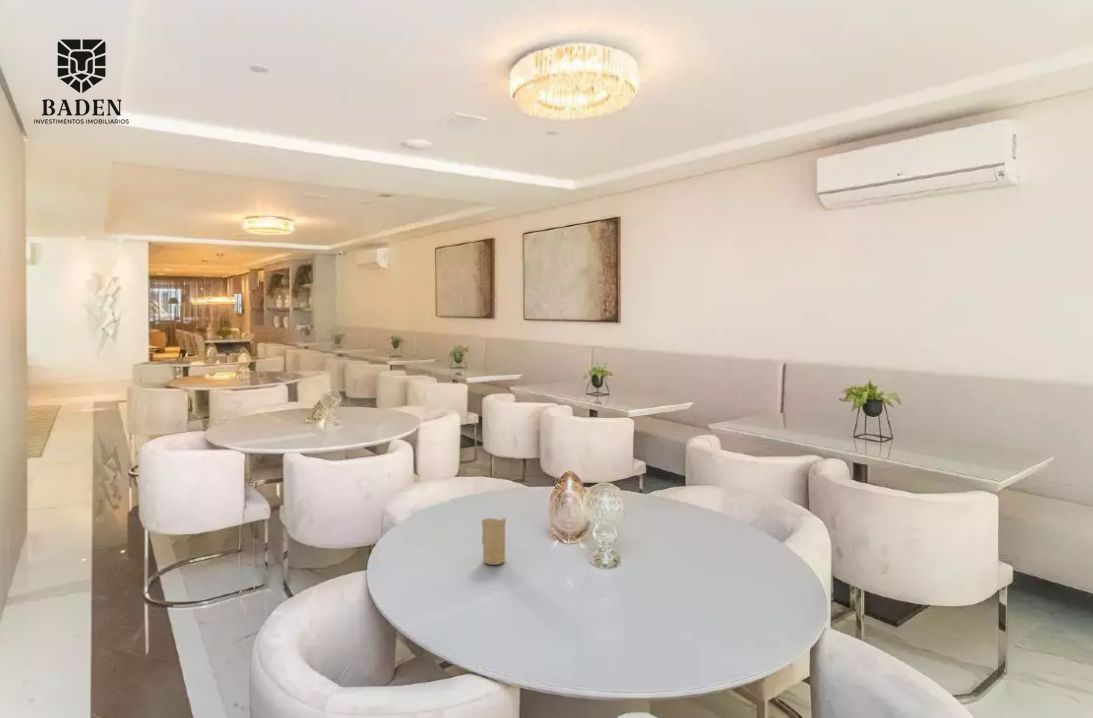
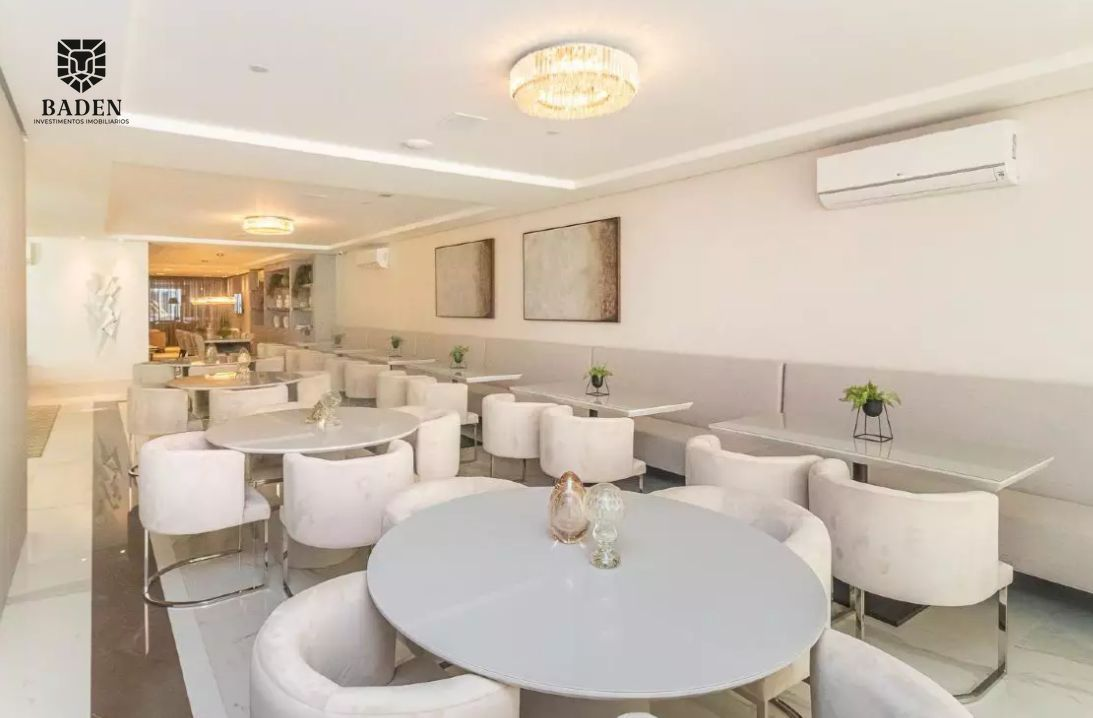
- candle (494, 538)
